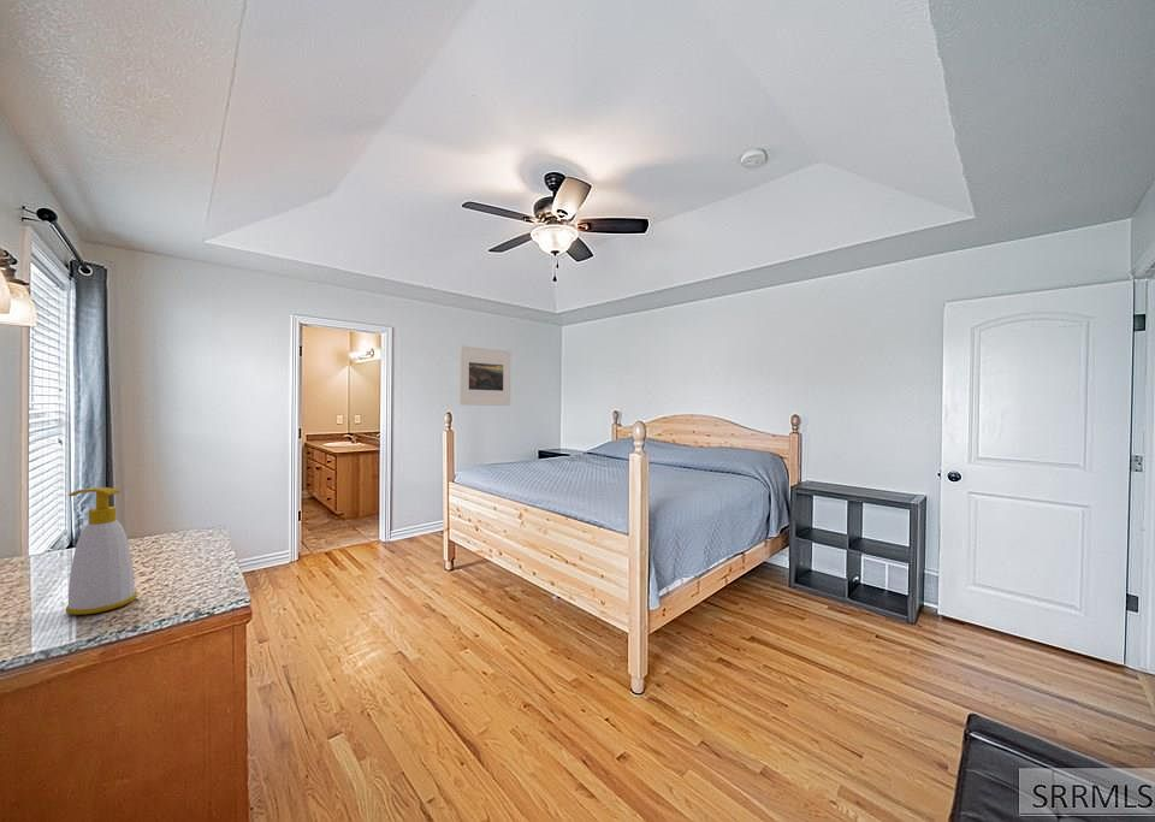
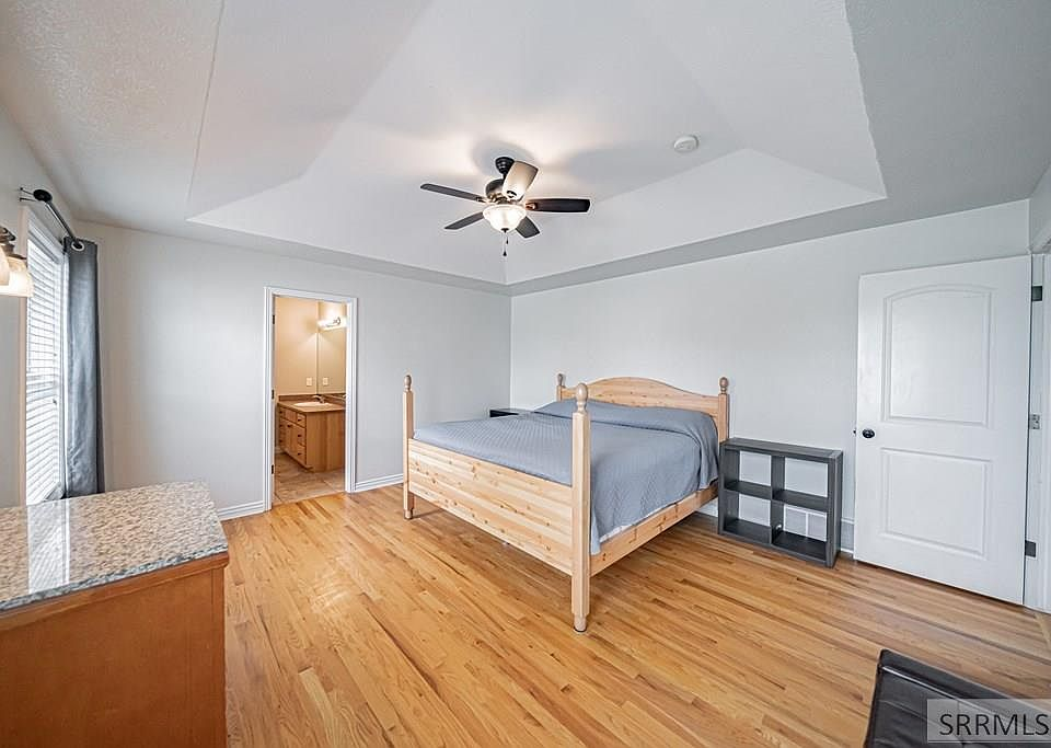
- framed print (486, 377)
- soap bottle (101, 546)
